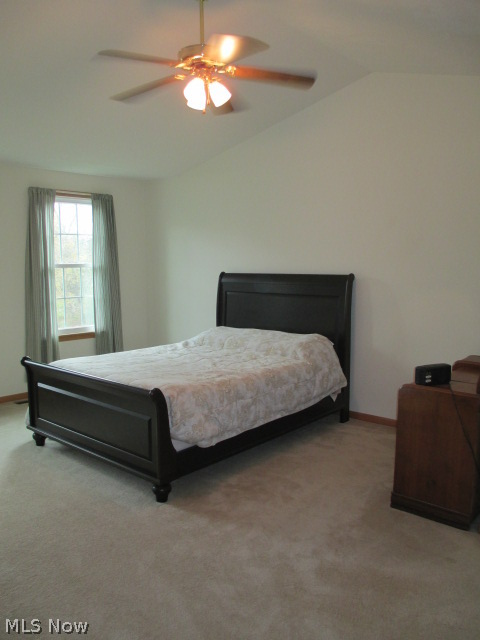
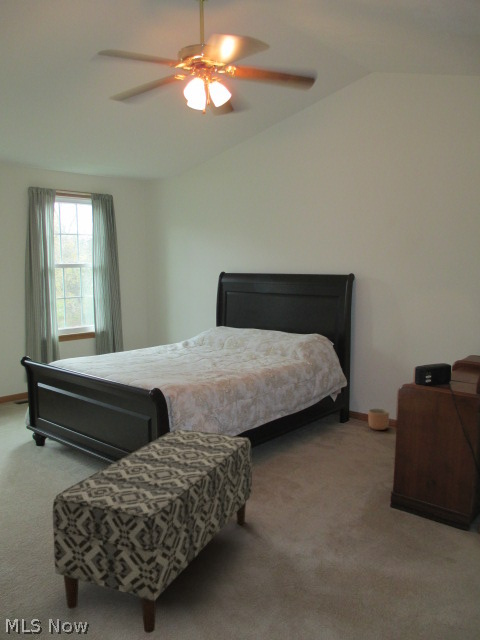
+ bench (167, 511)
+ planter (378, 419)
